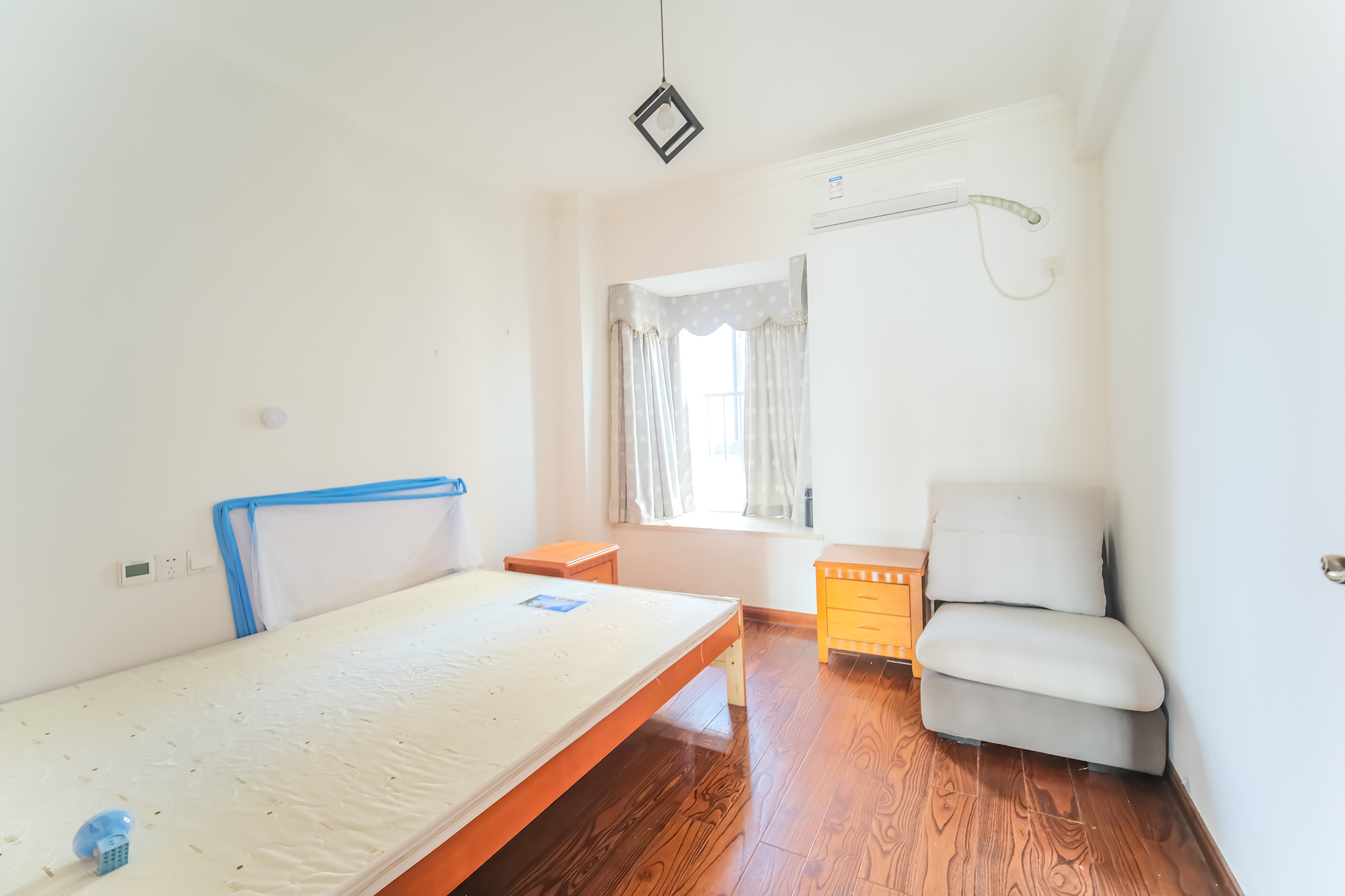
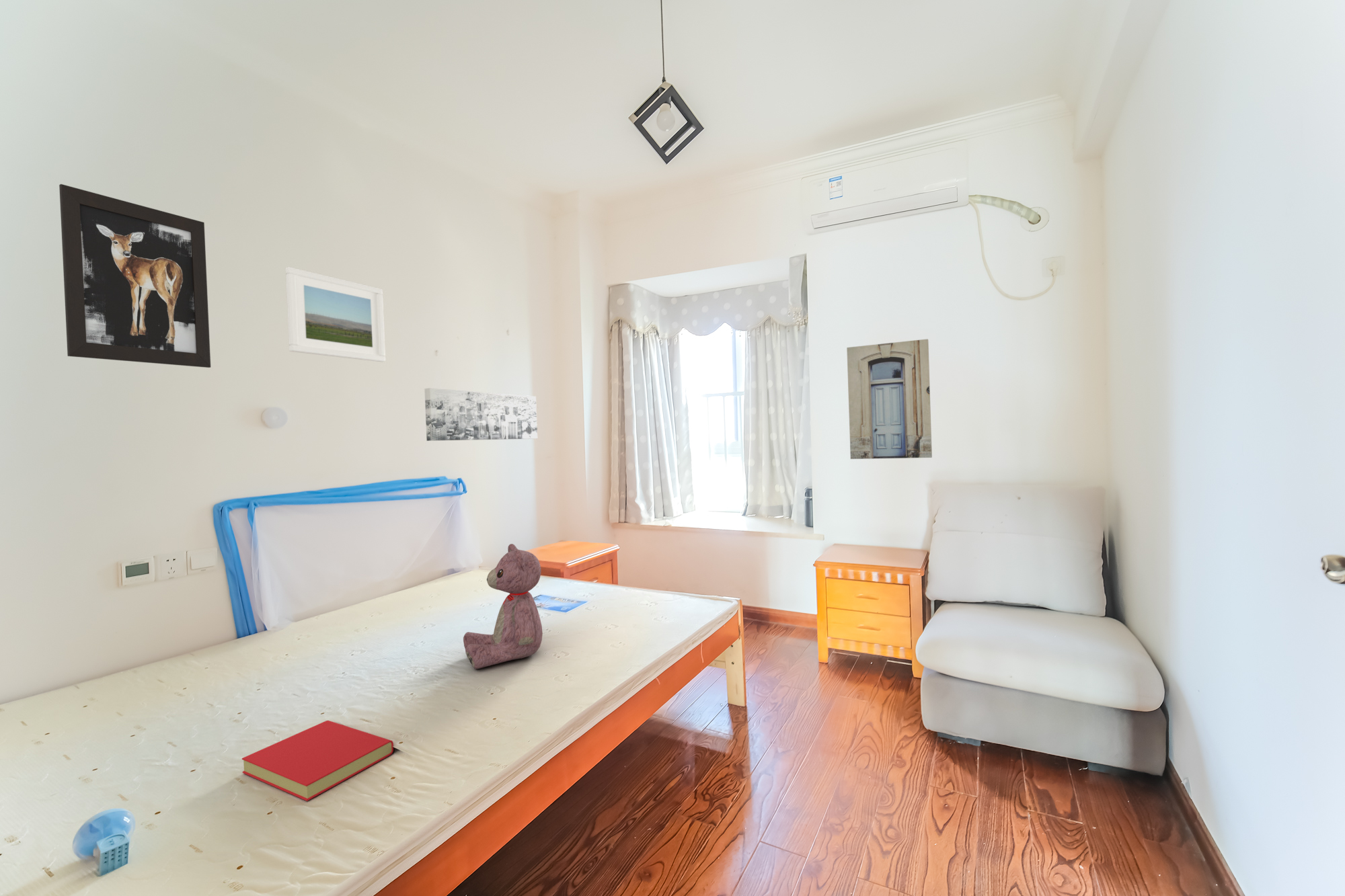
+ wall art (888, 401)
+ wall art (141, 284)
+ book (319, 756)
+ wall art (487, 416)
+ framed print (339, 318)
+ teddy bear (503, 602)
